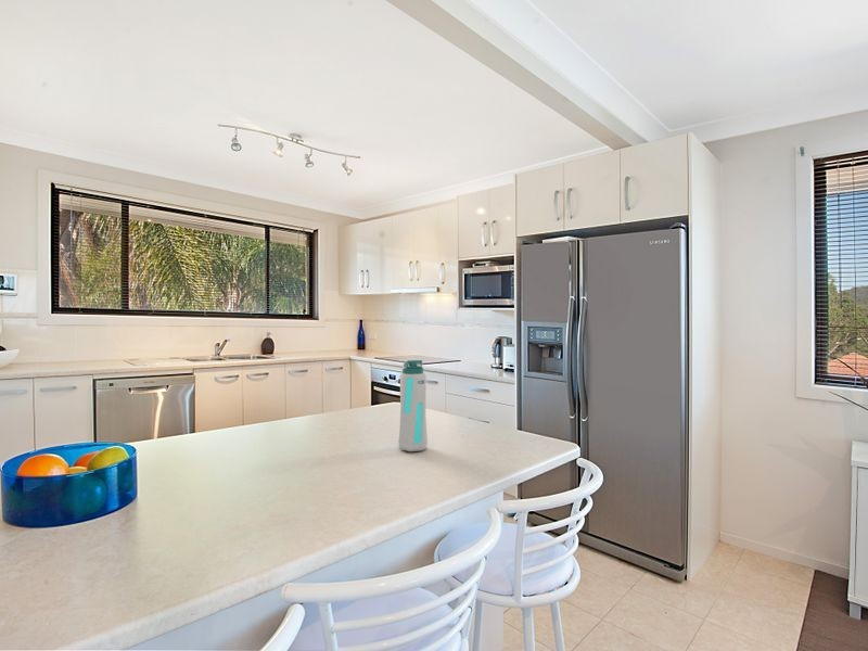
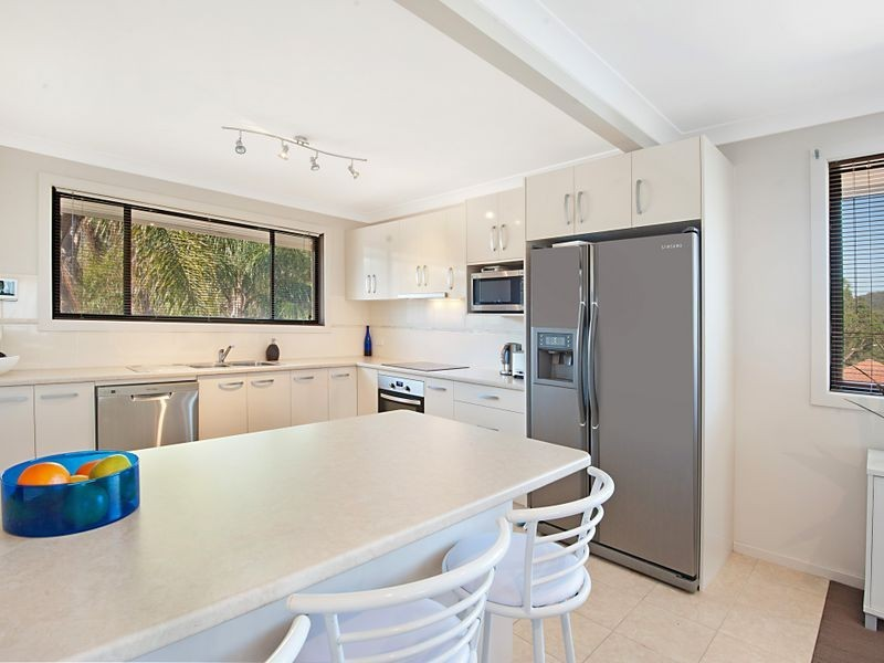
- water bottle (413, 404)
